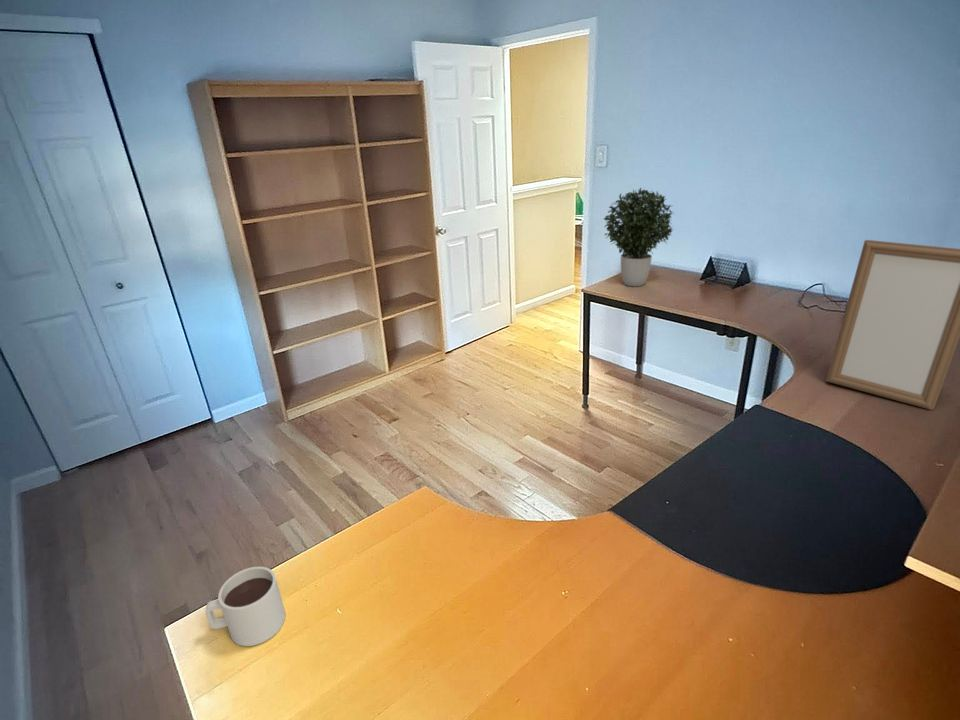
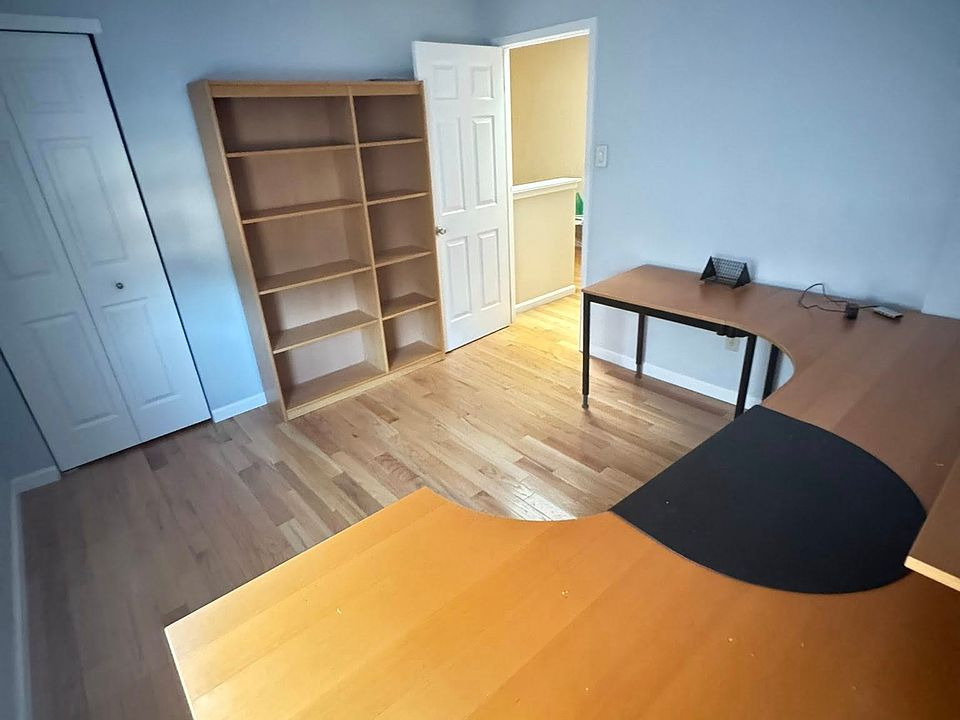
- potted plant (637, 238)
- mug (246, 609)
- picture frame (902, 320)
